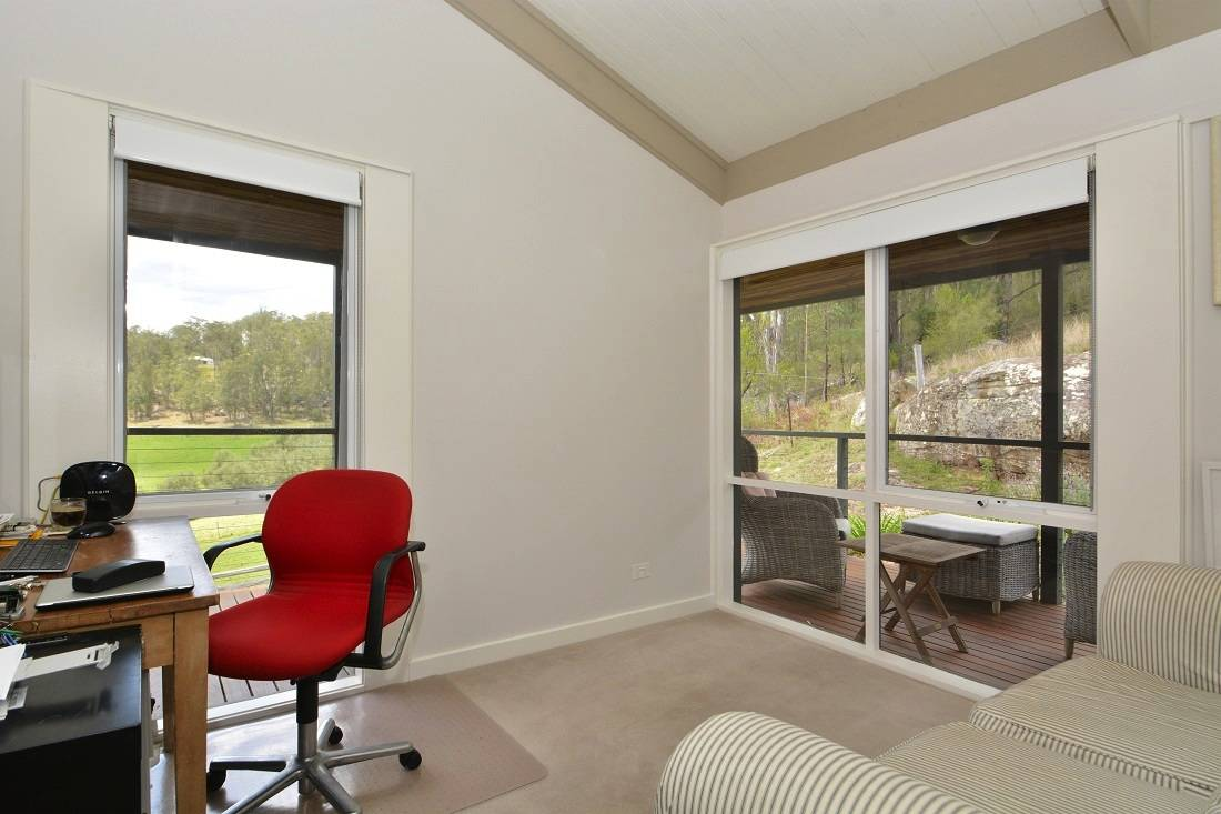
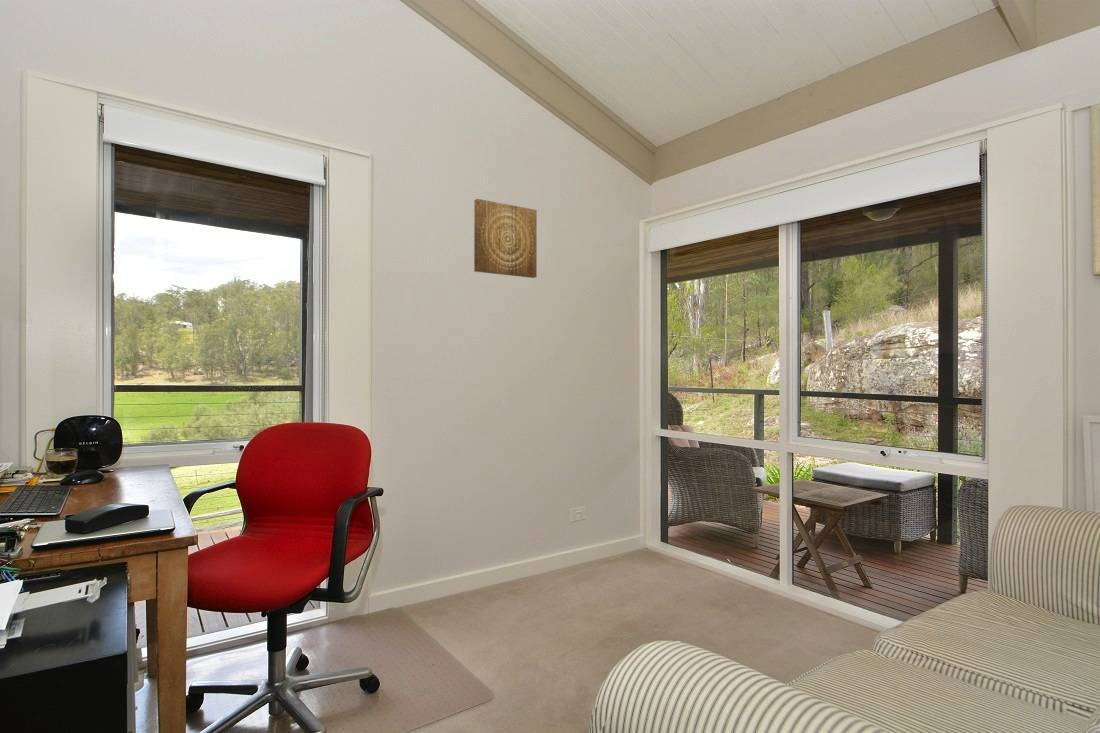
+ wall art (506, 239)
